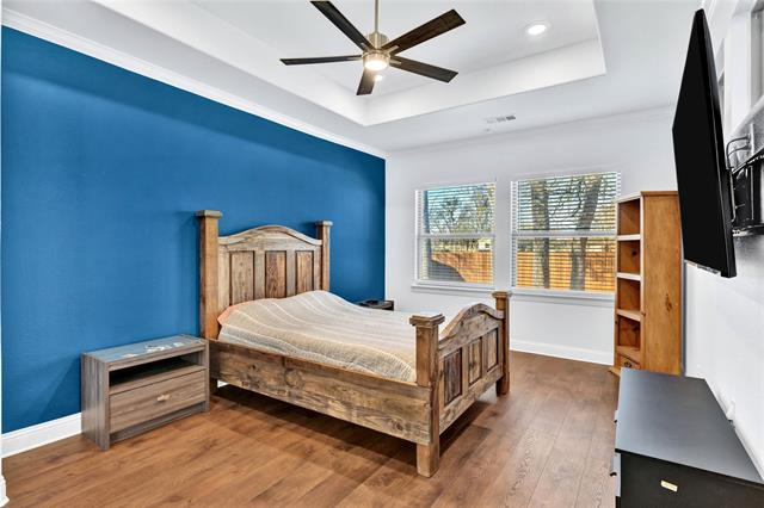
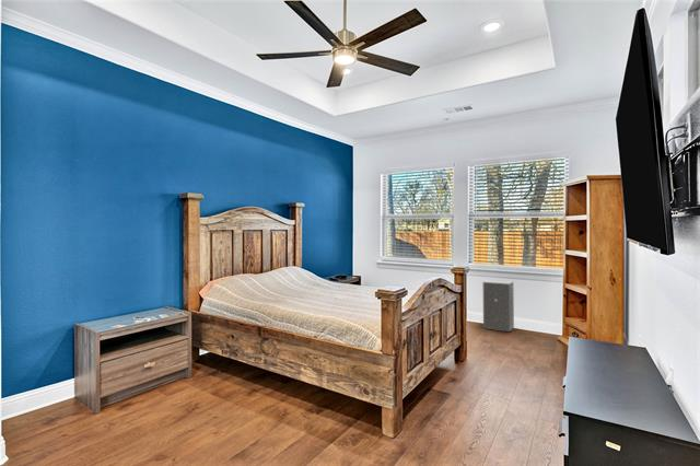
+ speaker (498, 304)
